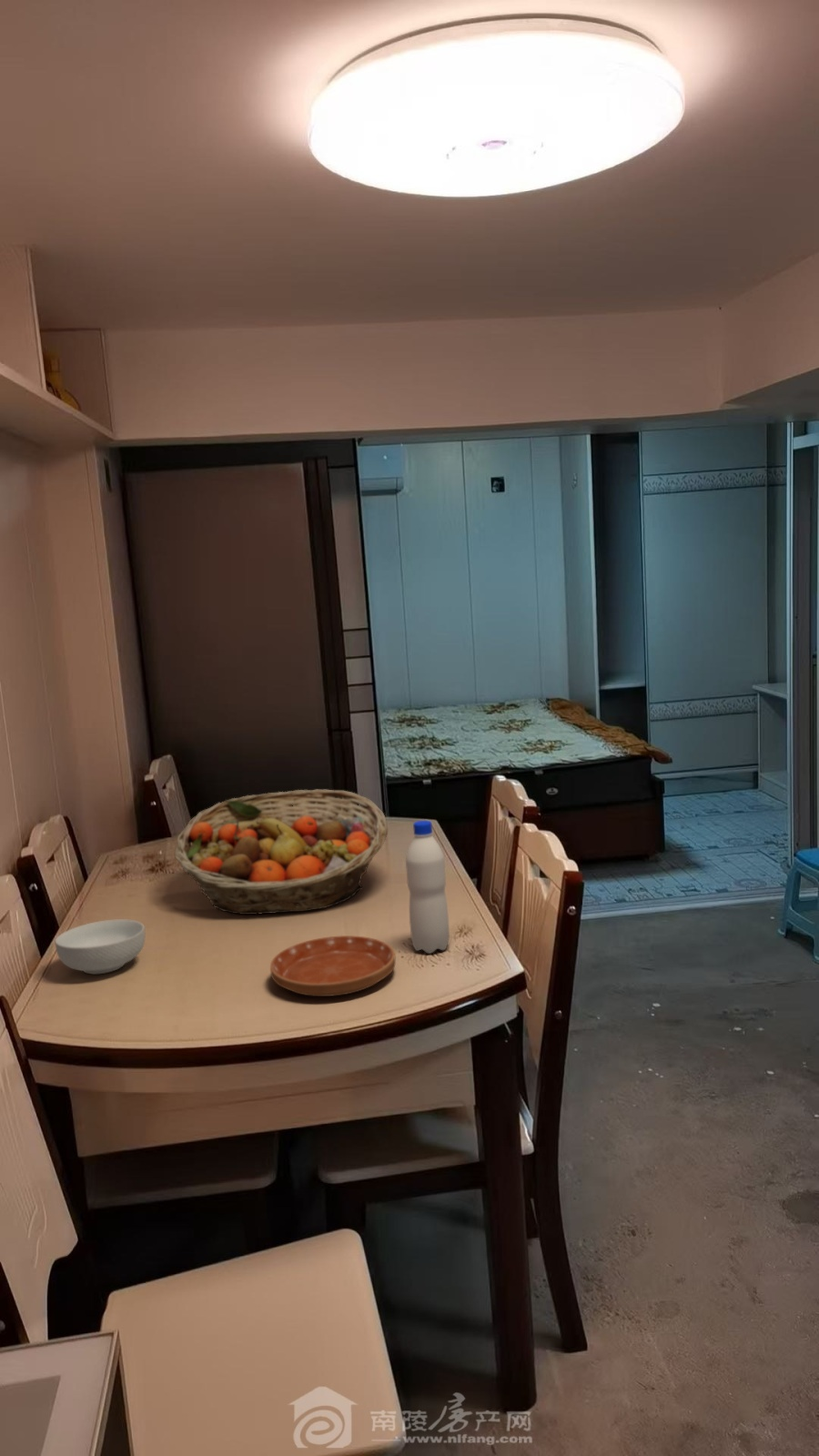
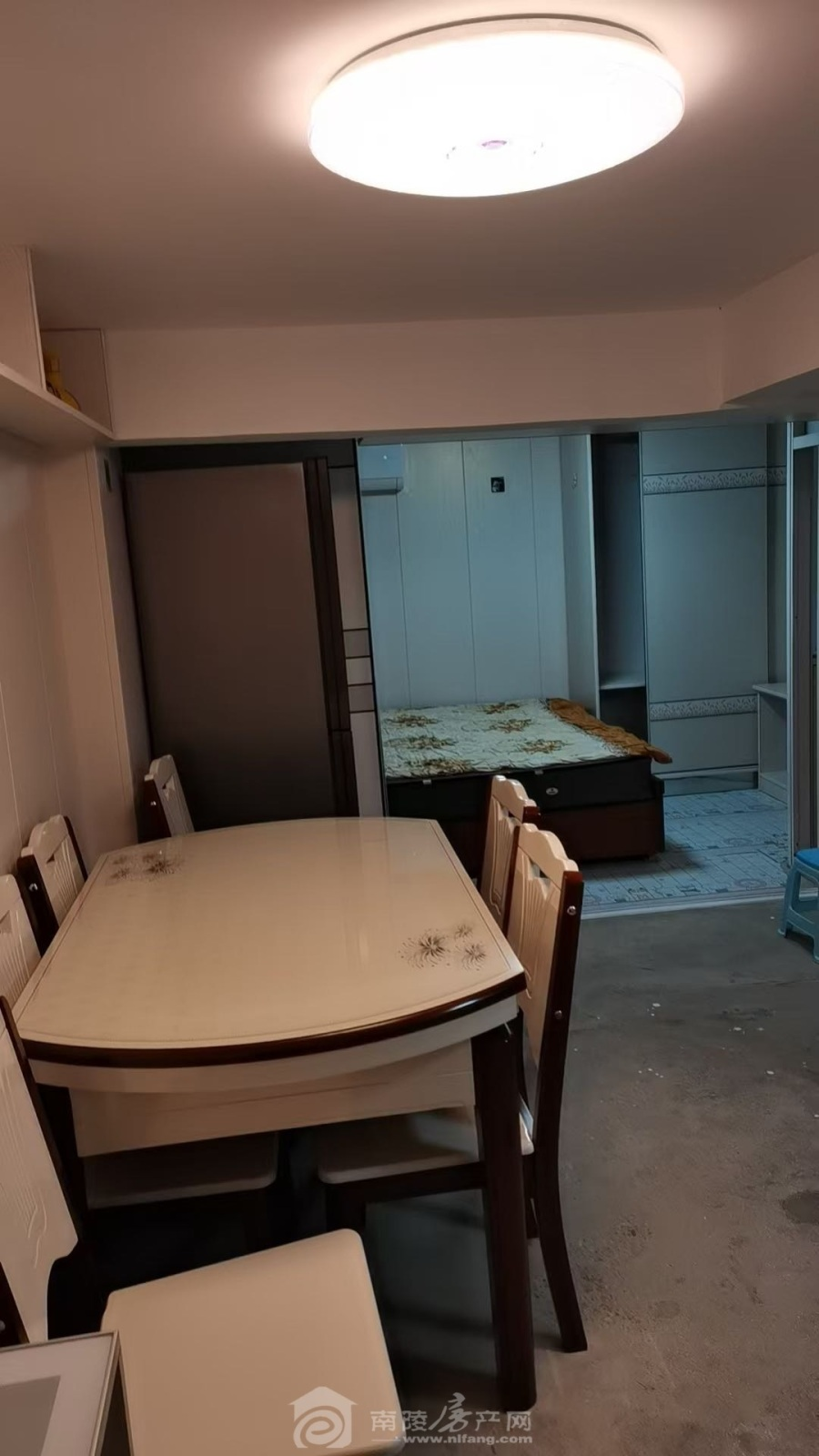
- water bottle (427, 885)
- saucer (333, 966)
- cereal bowl (102, 949)
- fruit basket (283, 850)
